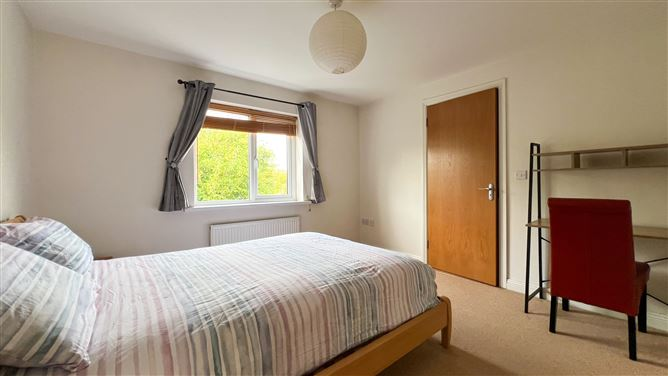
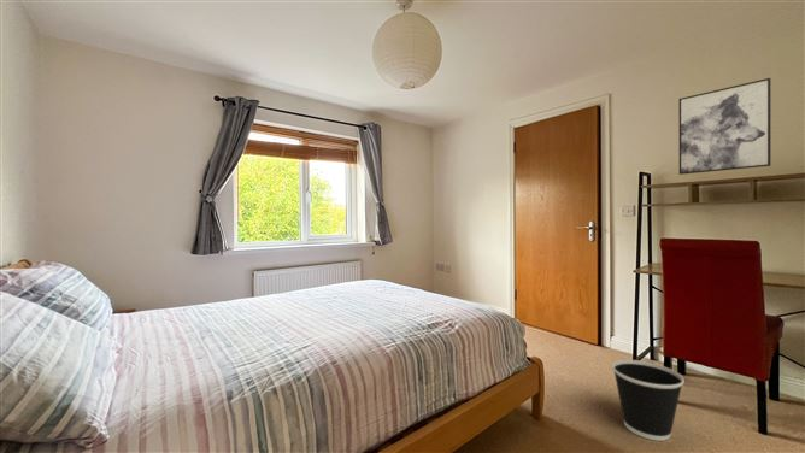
+ wastebasket (646, 400)
+ wall art (721, 129)
